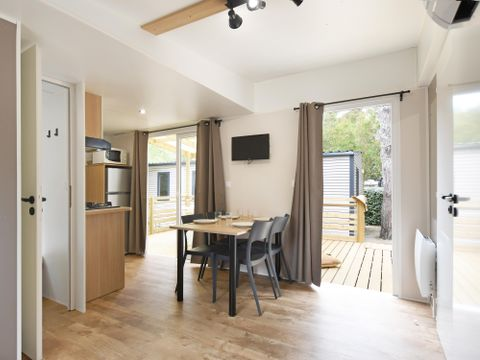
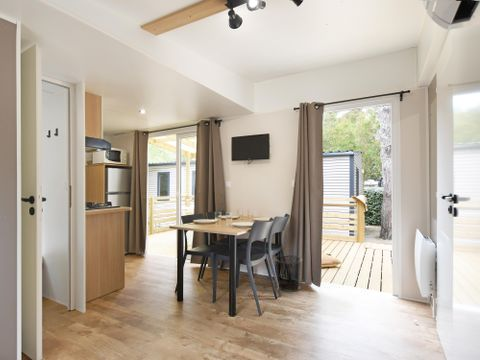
+ waste bin (288, 272)
